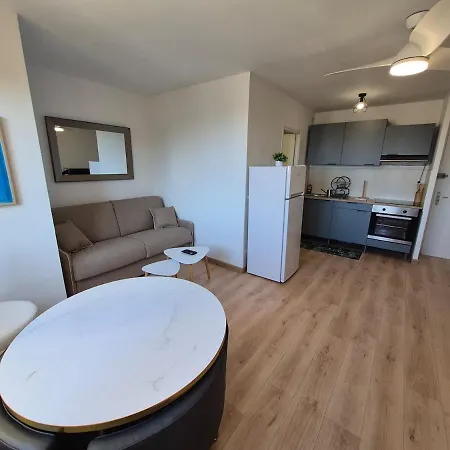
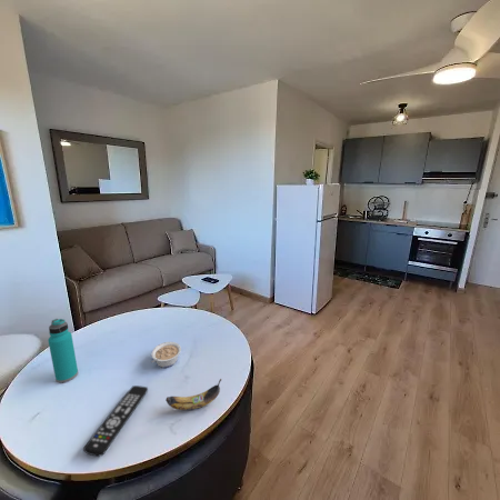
+ remote control (120, 416)
+ banana (193, 396)
+ legume (167, 354)
+ water bottle (62, 349)
